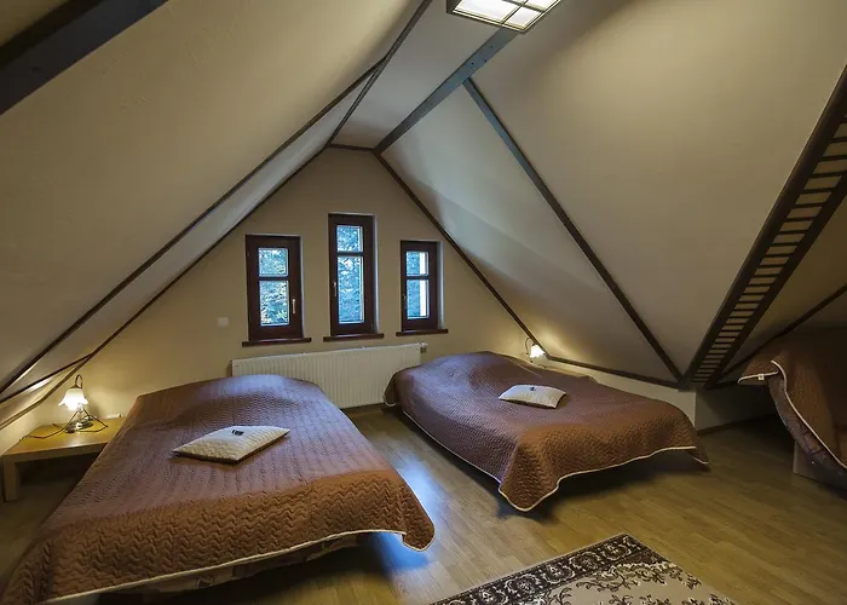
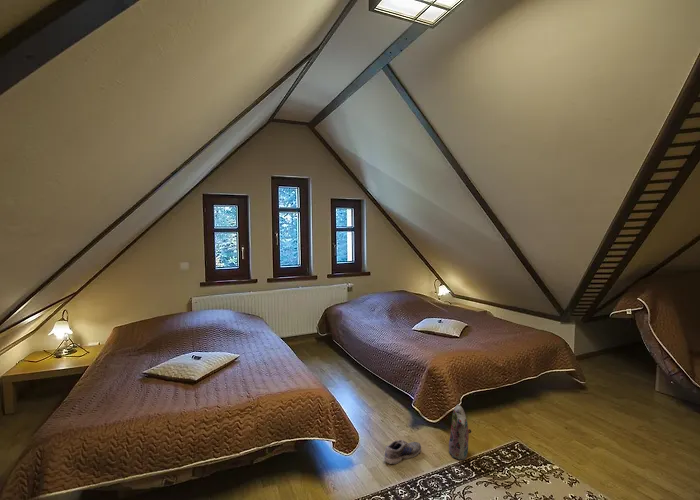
+ plush toy (460, 430)
+ shoe (401, 447)
